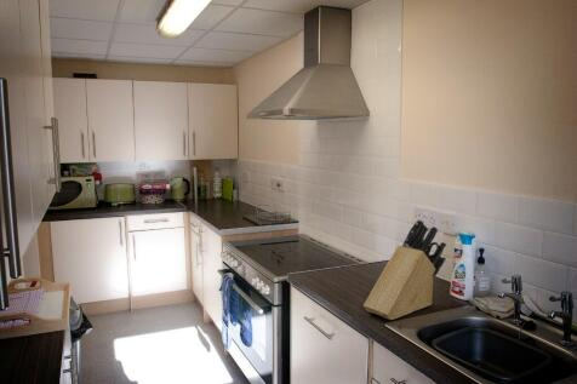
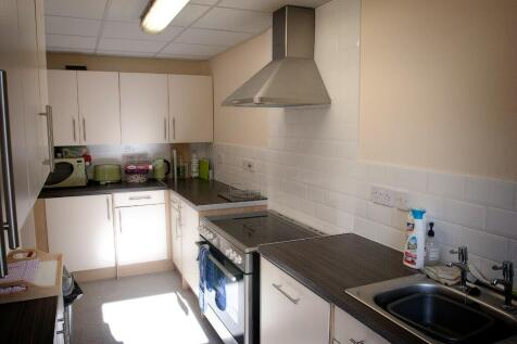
- knife block (407, 265)
